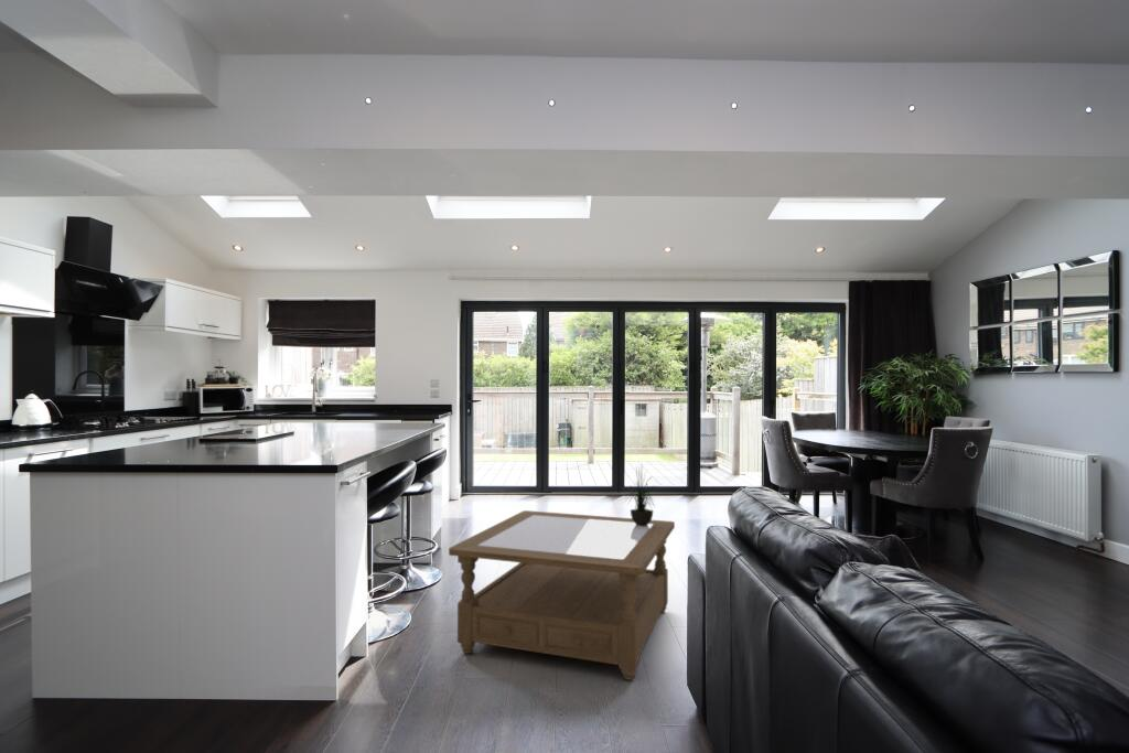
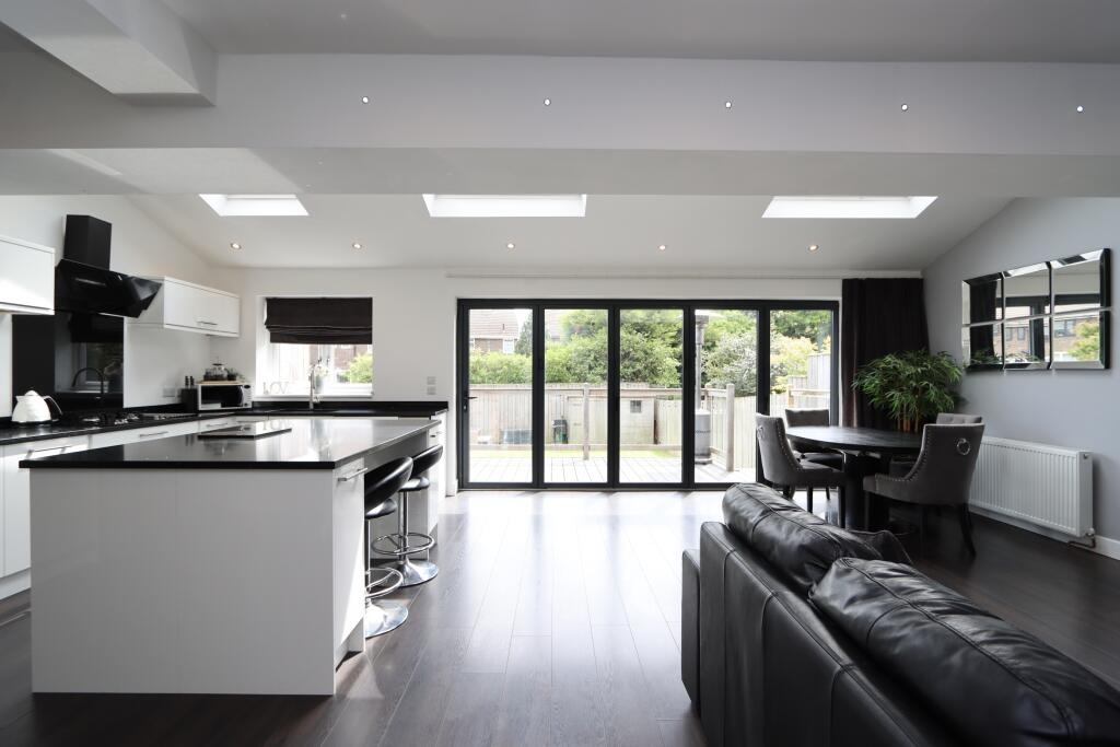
- potted plant (641, 490)
- coffee table (571, 582)
